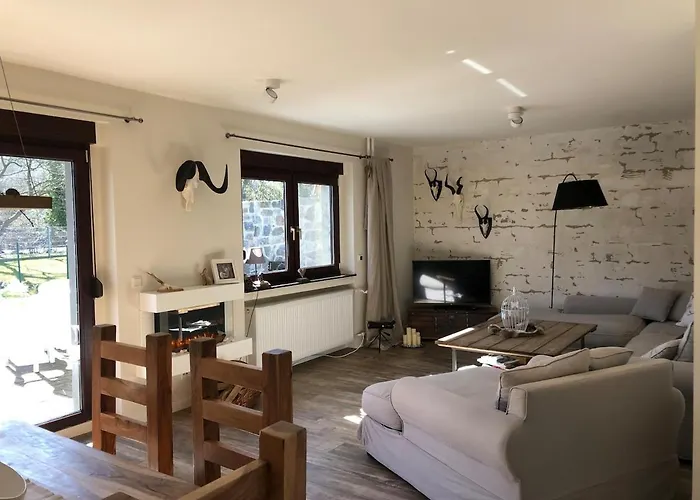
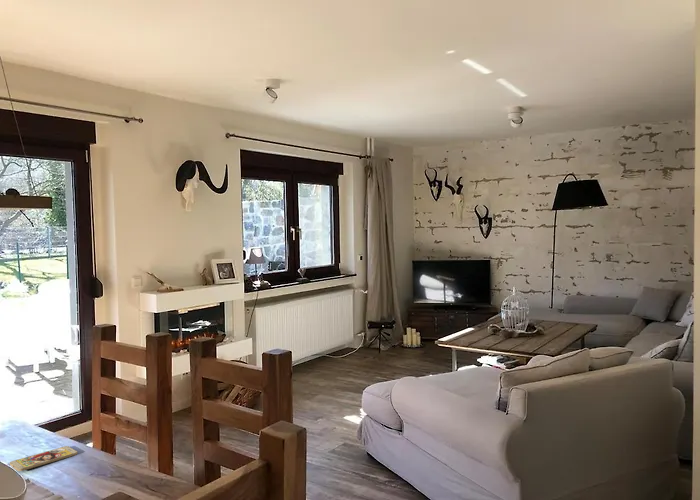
+ smartphone (44, 458)
